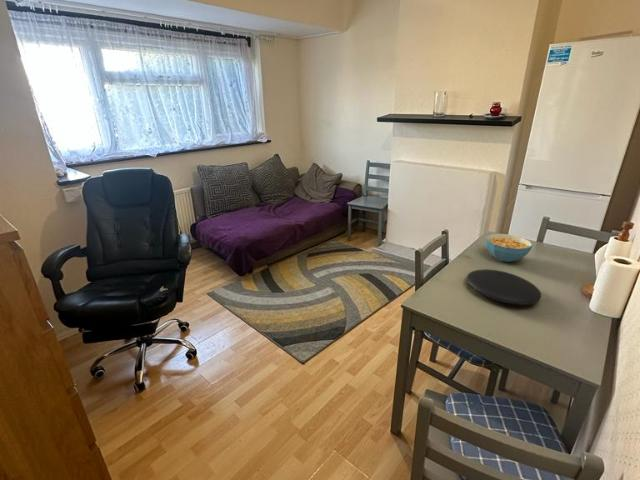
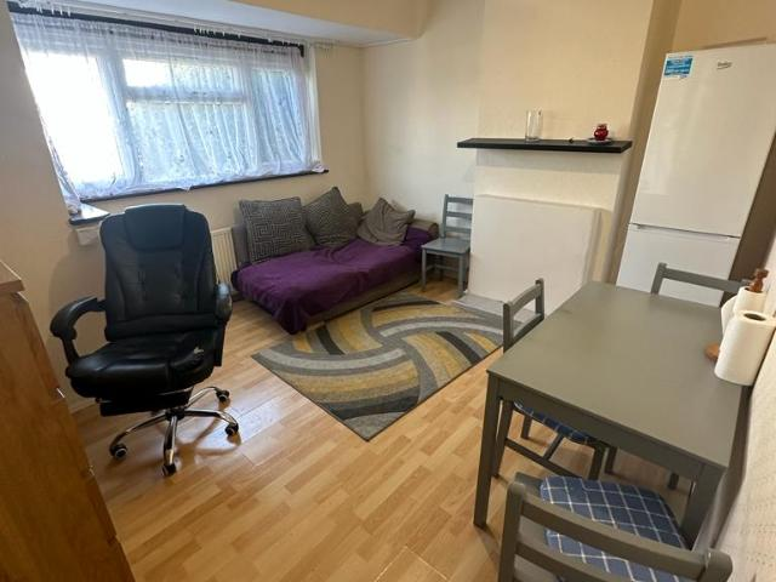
- cereal bowl (506, 250)
- plate (502, 285)
